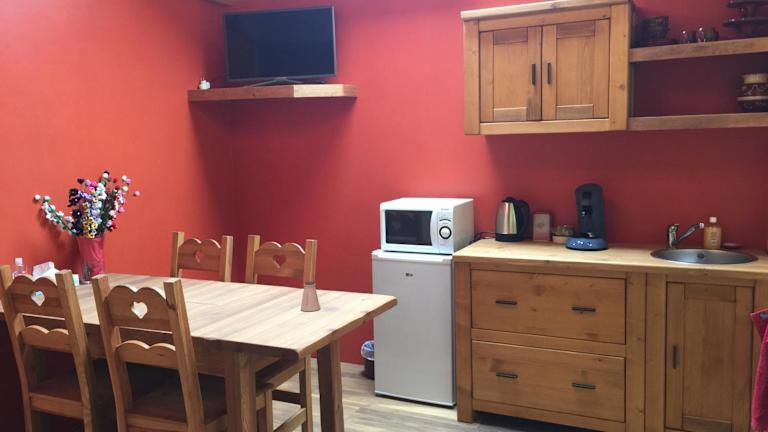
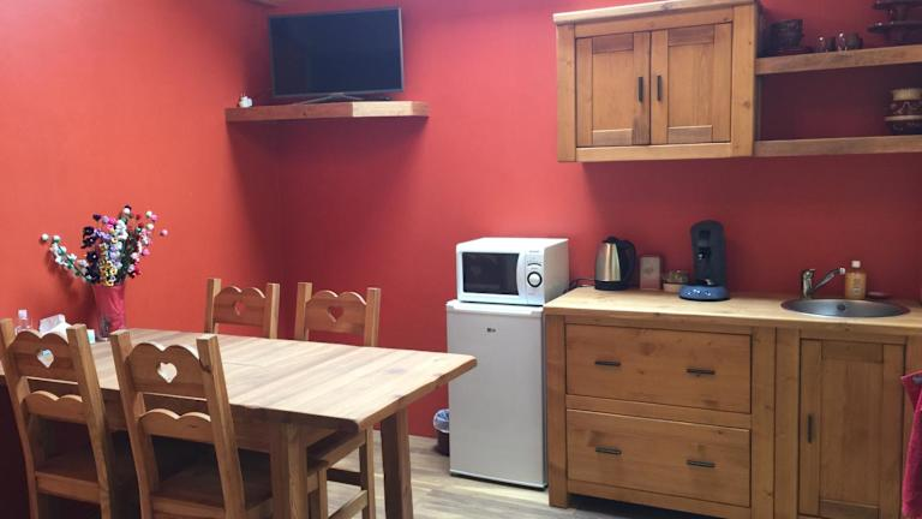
- saltshaker (309, 295)
